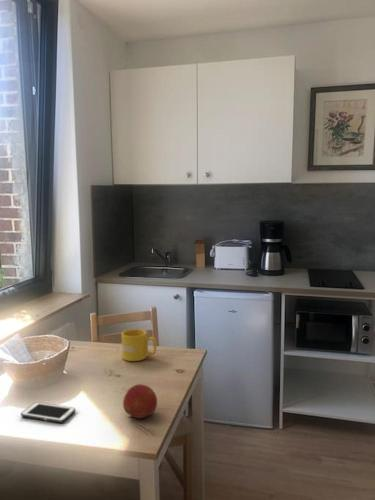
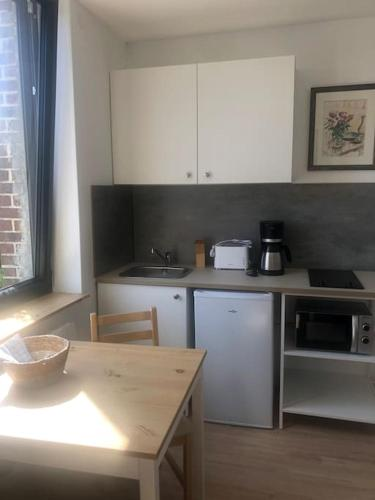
- fruit (140, 400)
- cell phone (48, 412)
- mug (139, 345)
